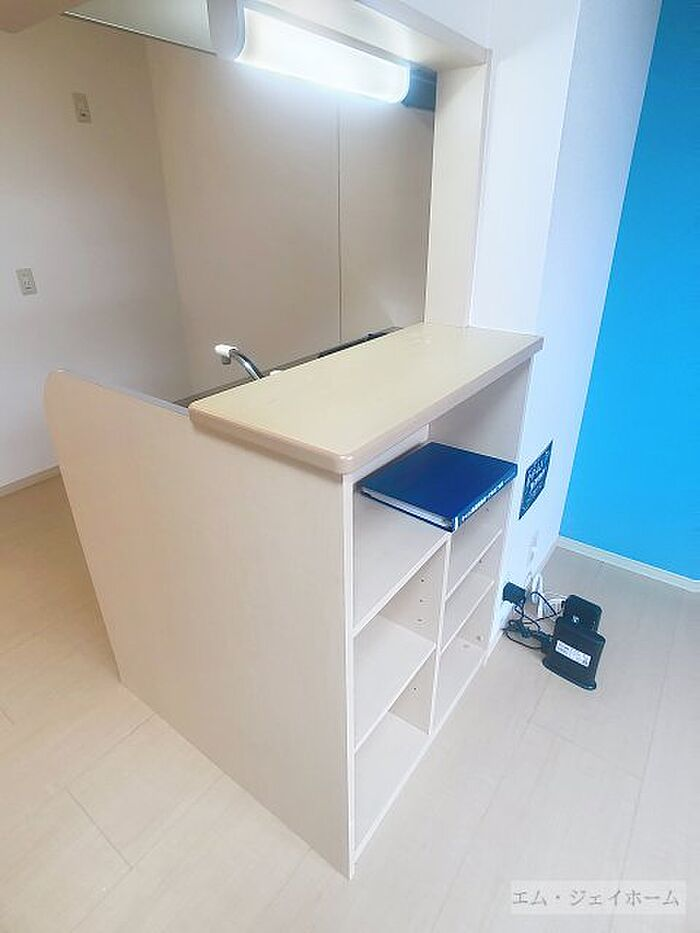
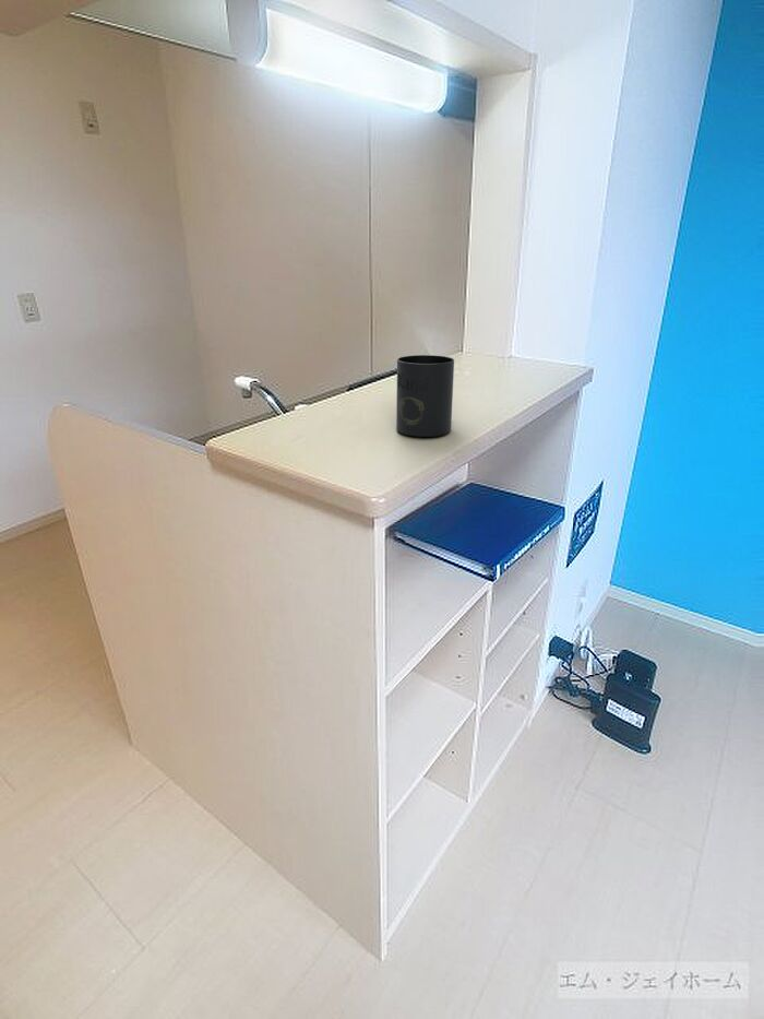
+ mug (429, 393)
